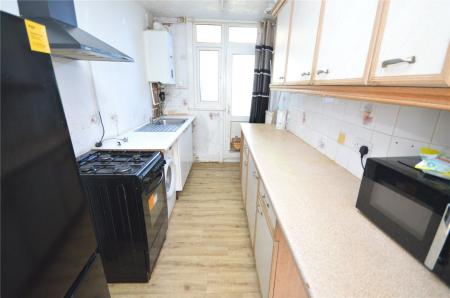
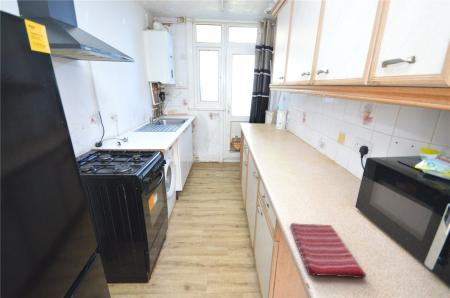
+ dish towel (322, 246)
